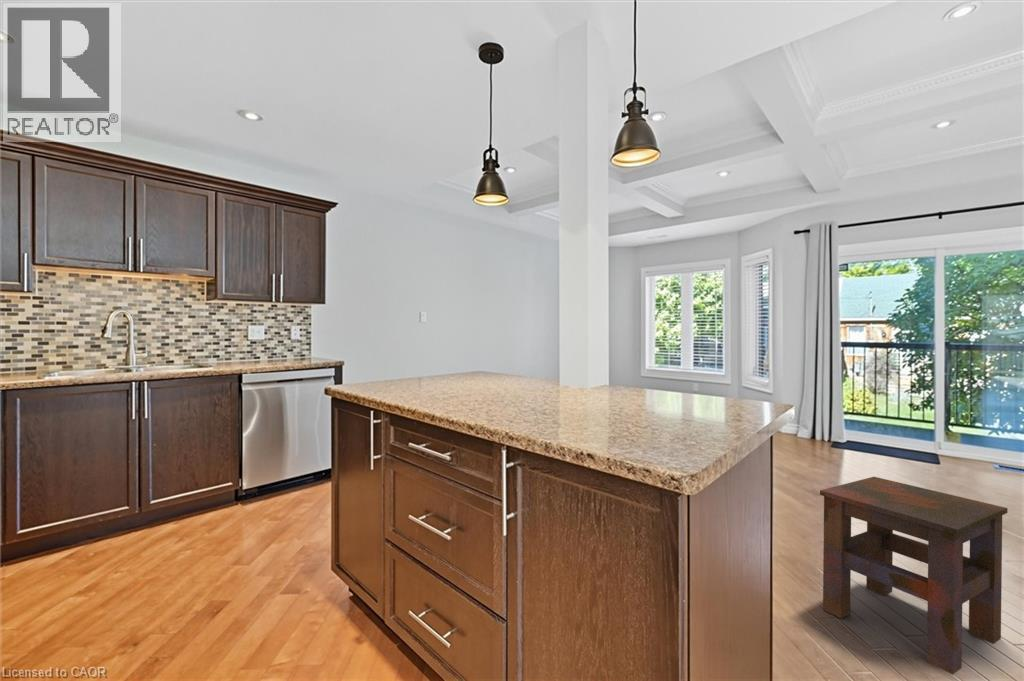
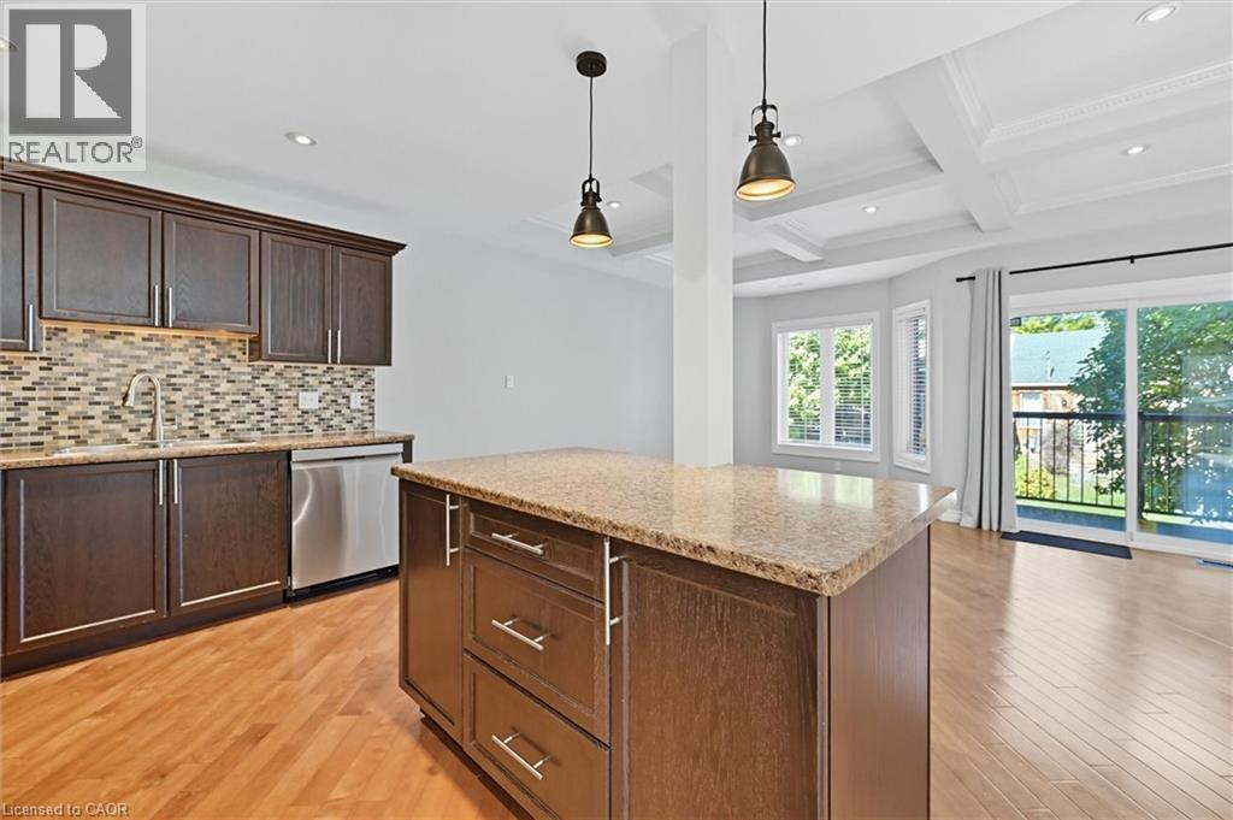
- side table (909, 557)
